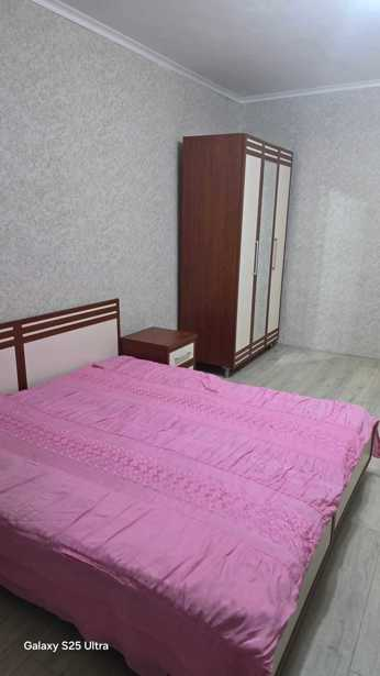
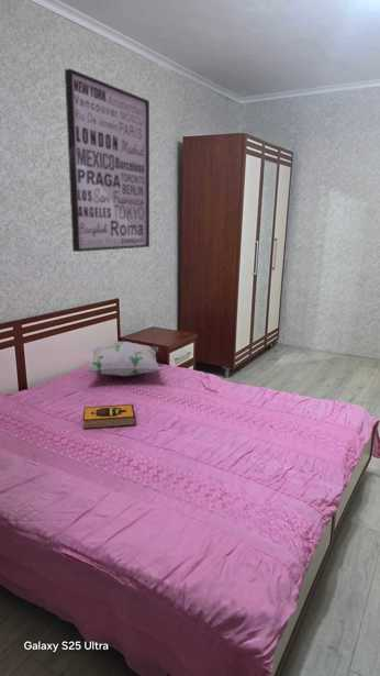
+ hardback book (109, 414)
+ wall art (113, 171)
+ decorative pillow (125, 357)
